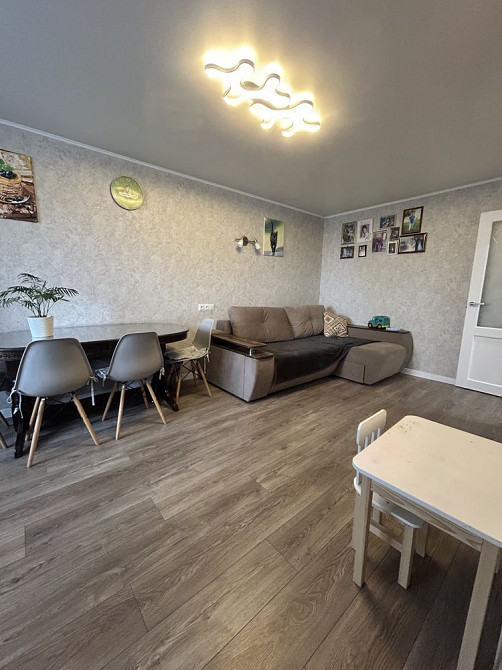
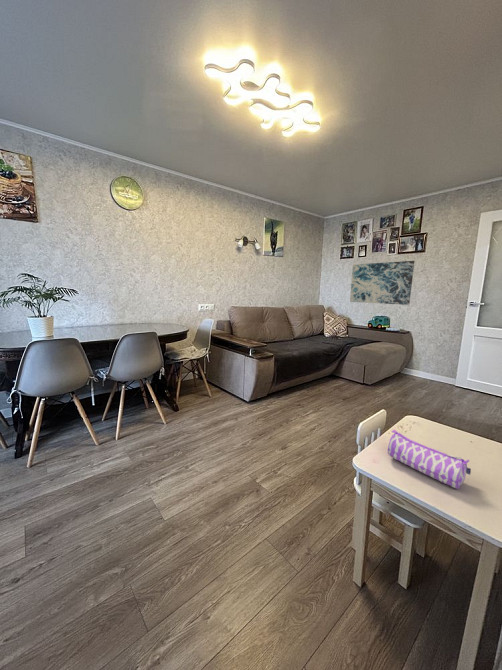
+ wall art (379, 283)
+ pencil case (425, 457)
